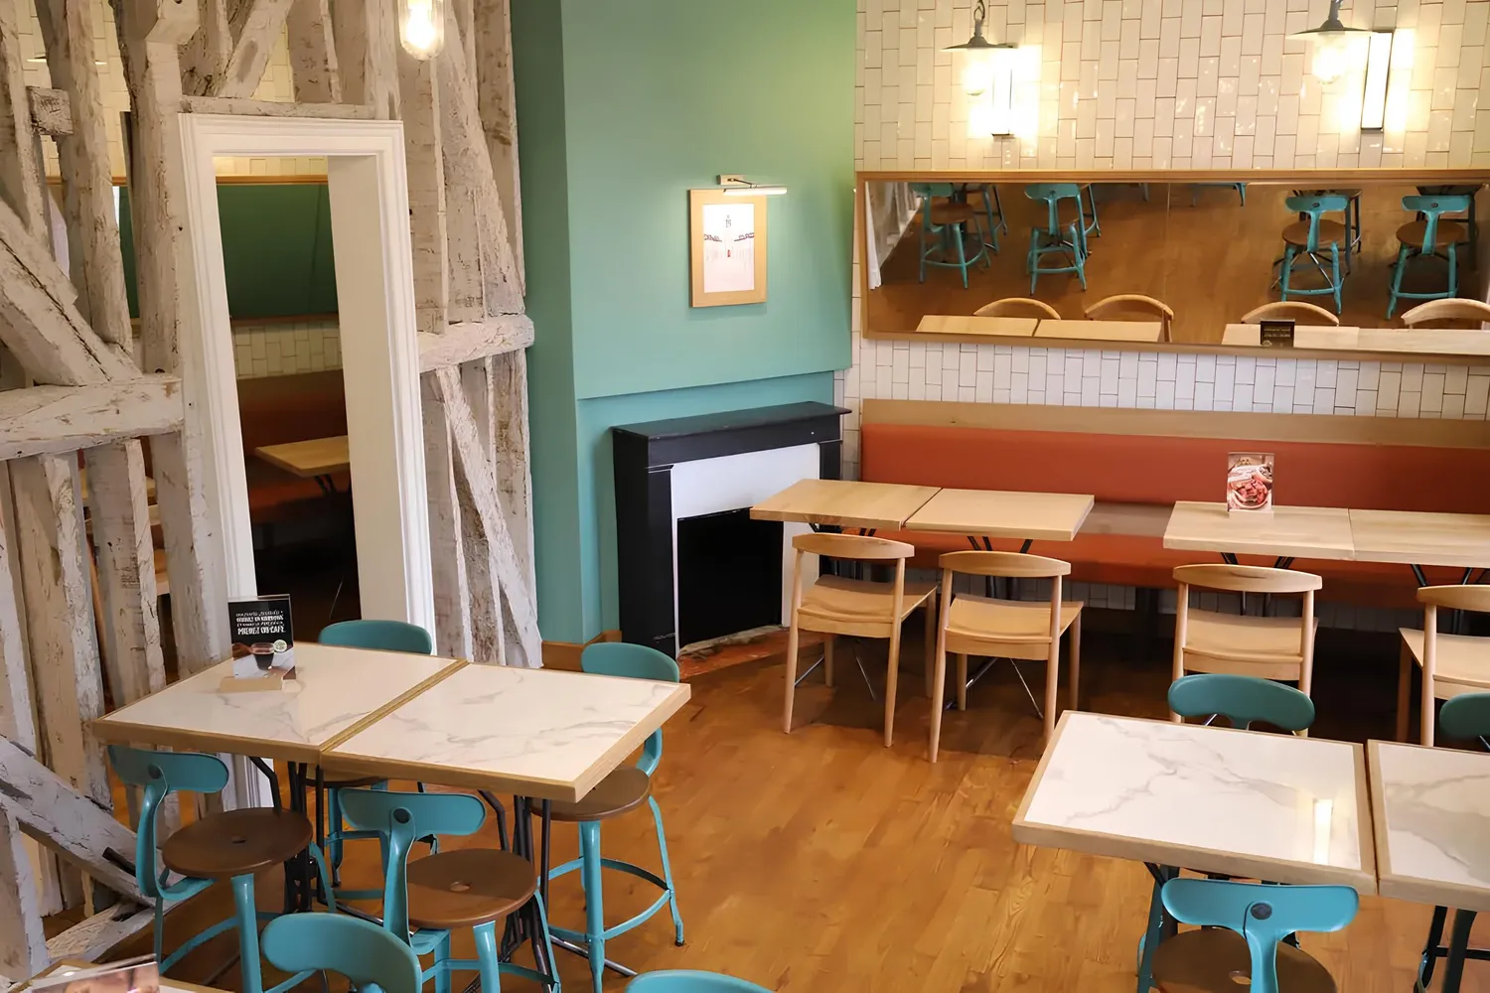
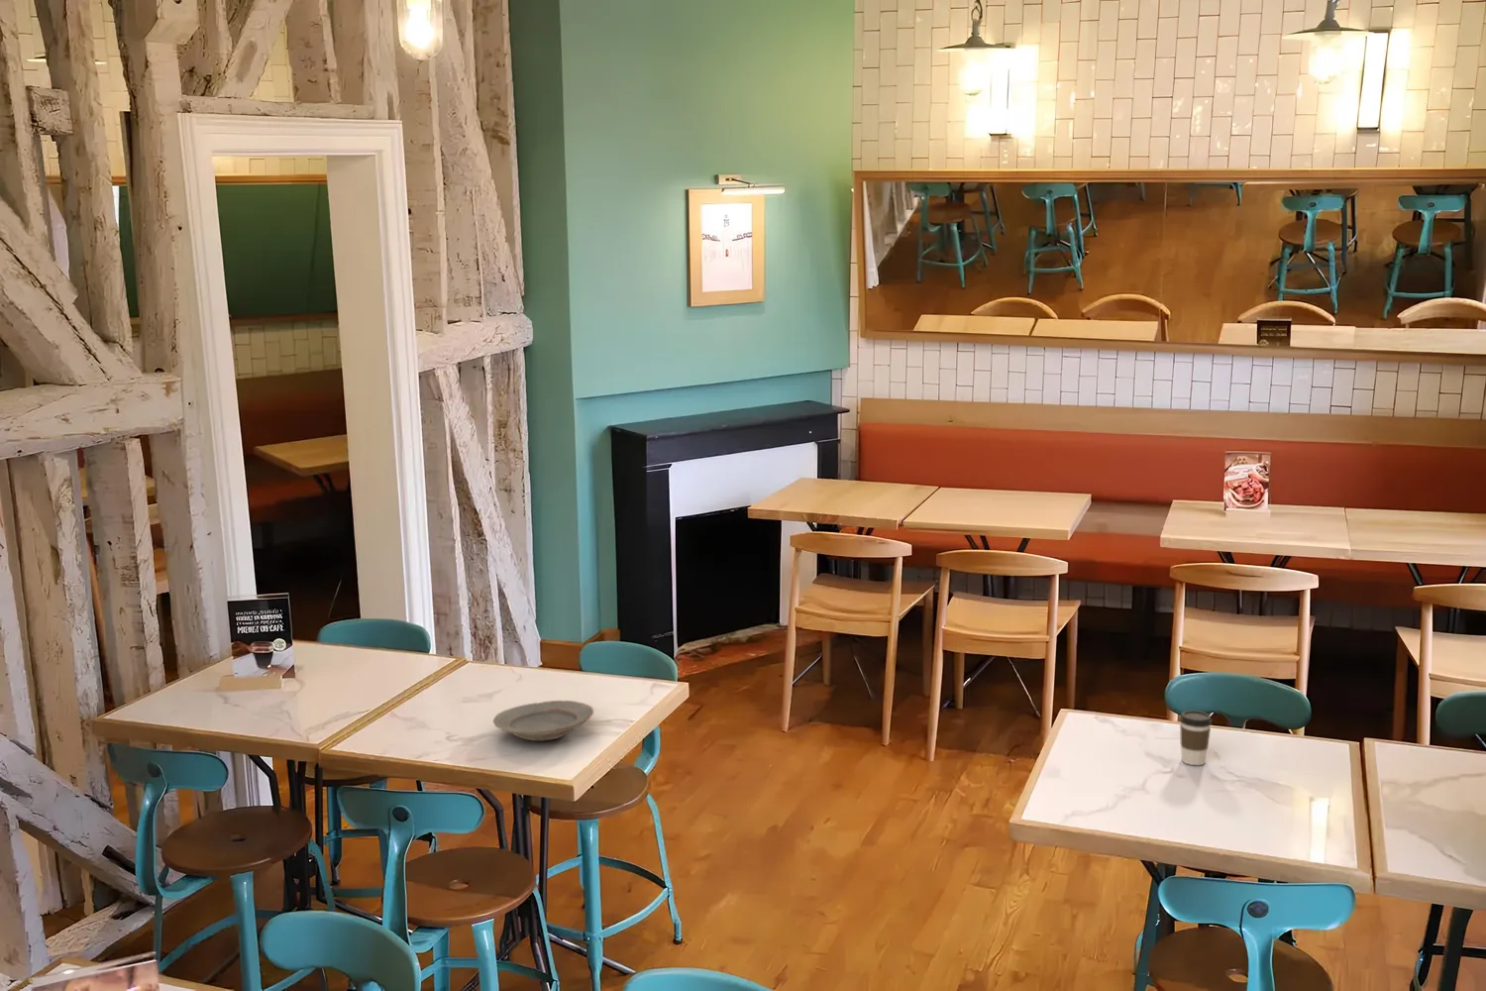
+ plate (544, 723)
+ coffee cup (1194, 738)
